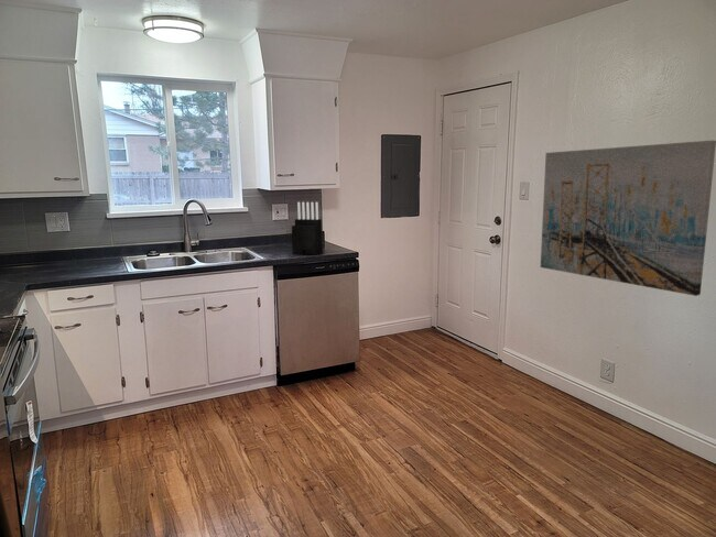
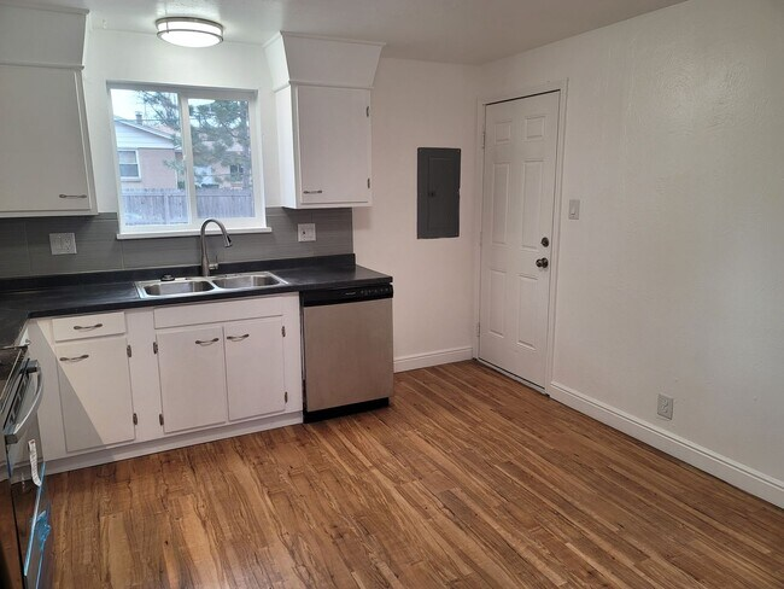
- wall art (612, 215)
- knife block (305, 228)
